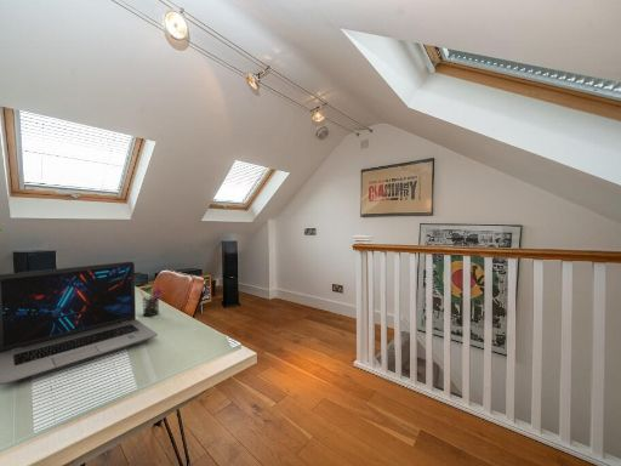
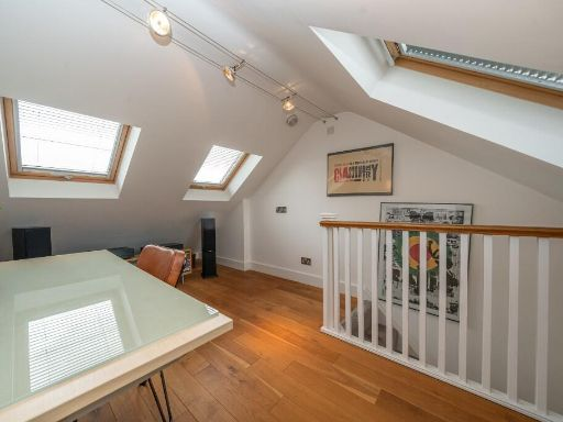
- laptop (82, 309)
- pen holder (152, 299)
